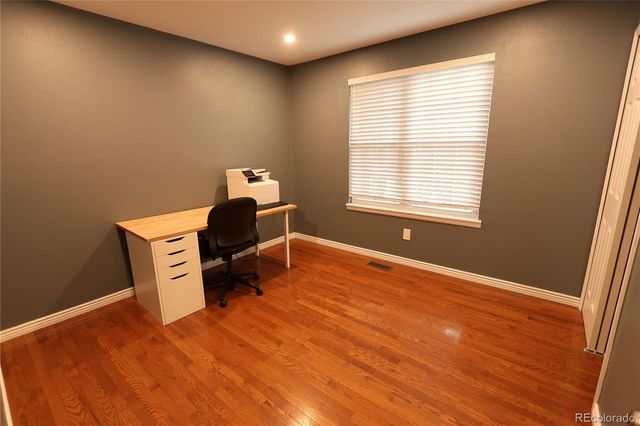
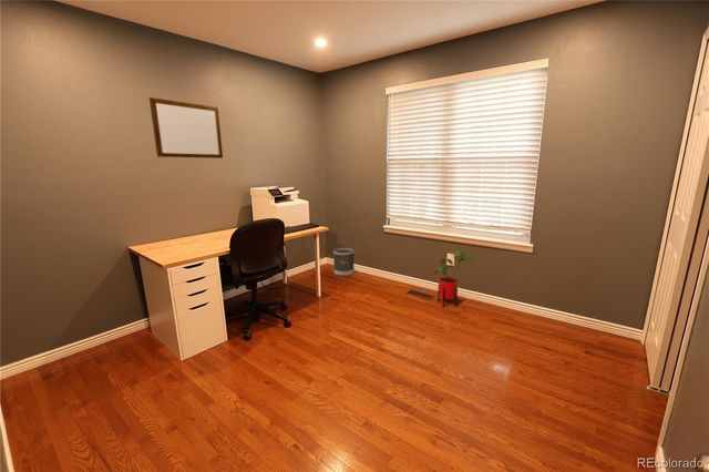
+ writing board (188, 131)
+ house plant (450, 277)
+ wastebasket (343, 260)
